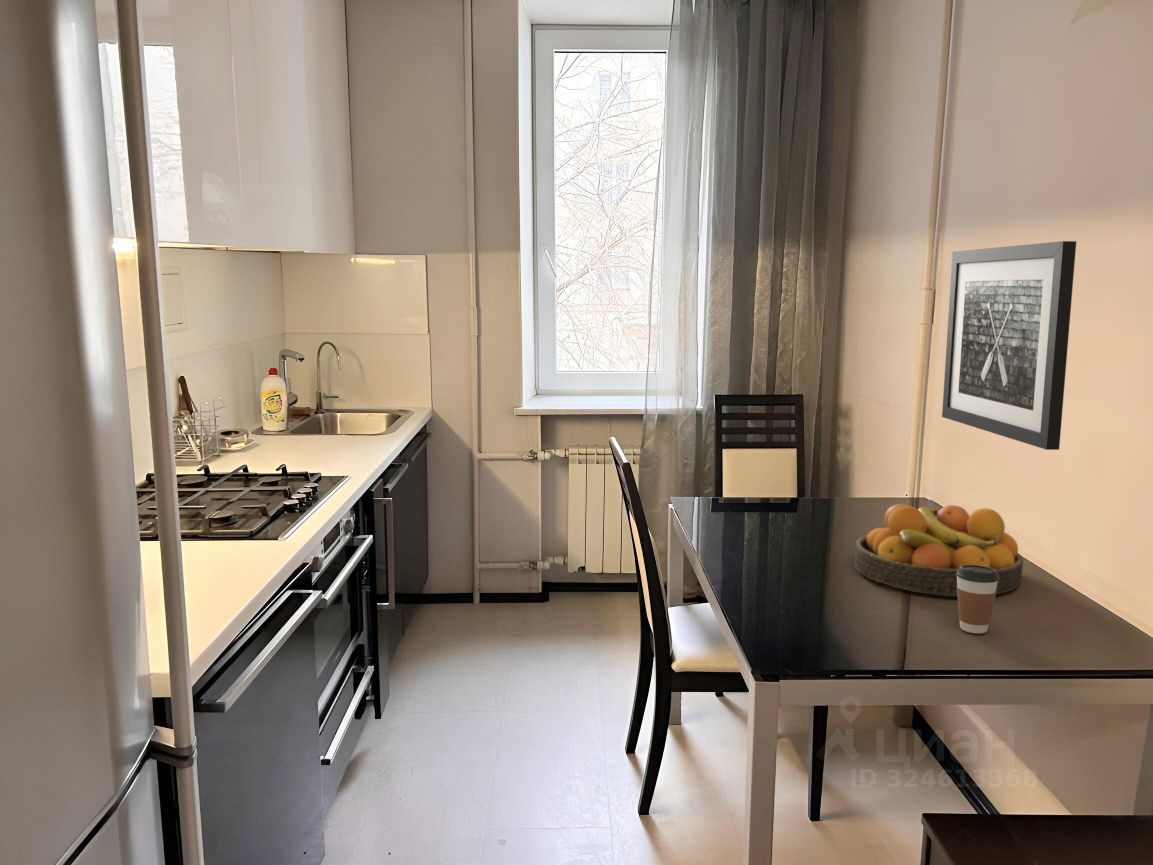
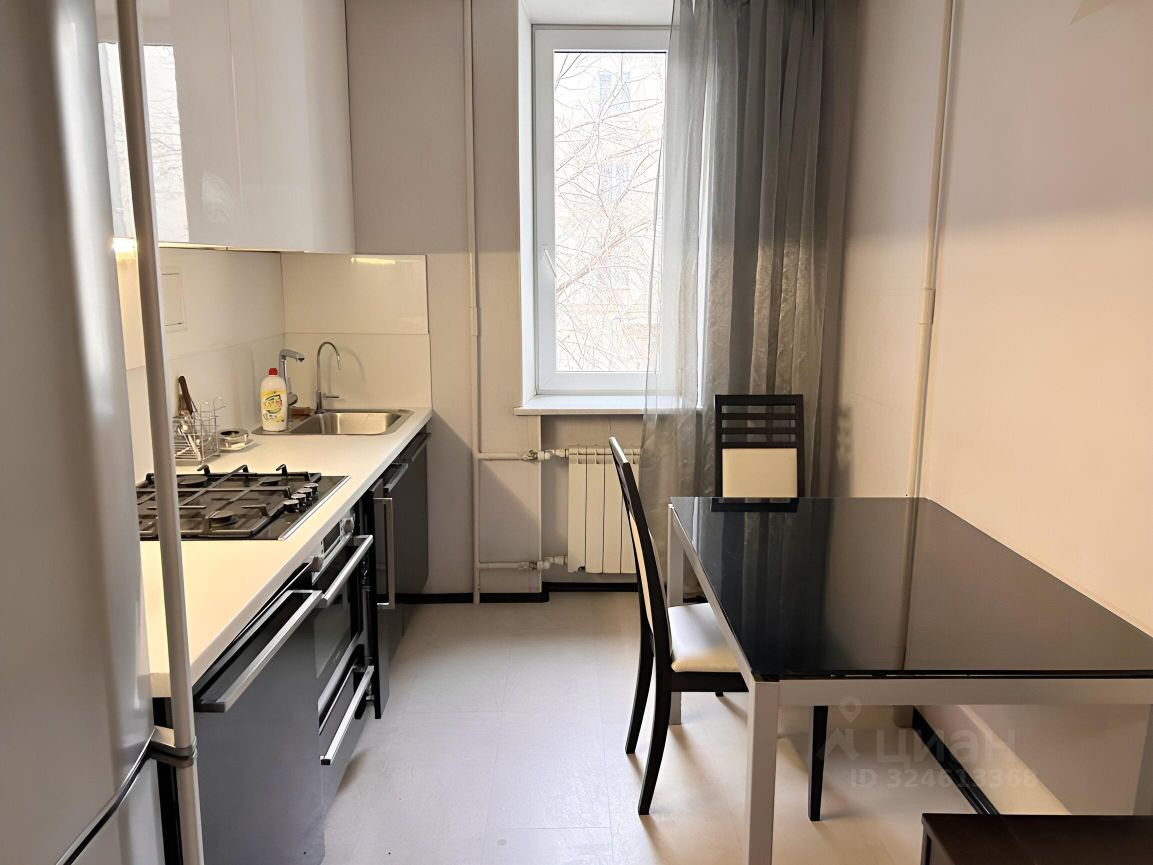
- coffee cup (975, 598)
- wall art (1000, 340)
- fruit bowl (937, 538)
